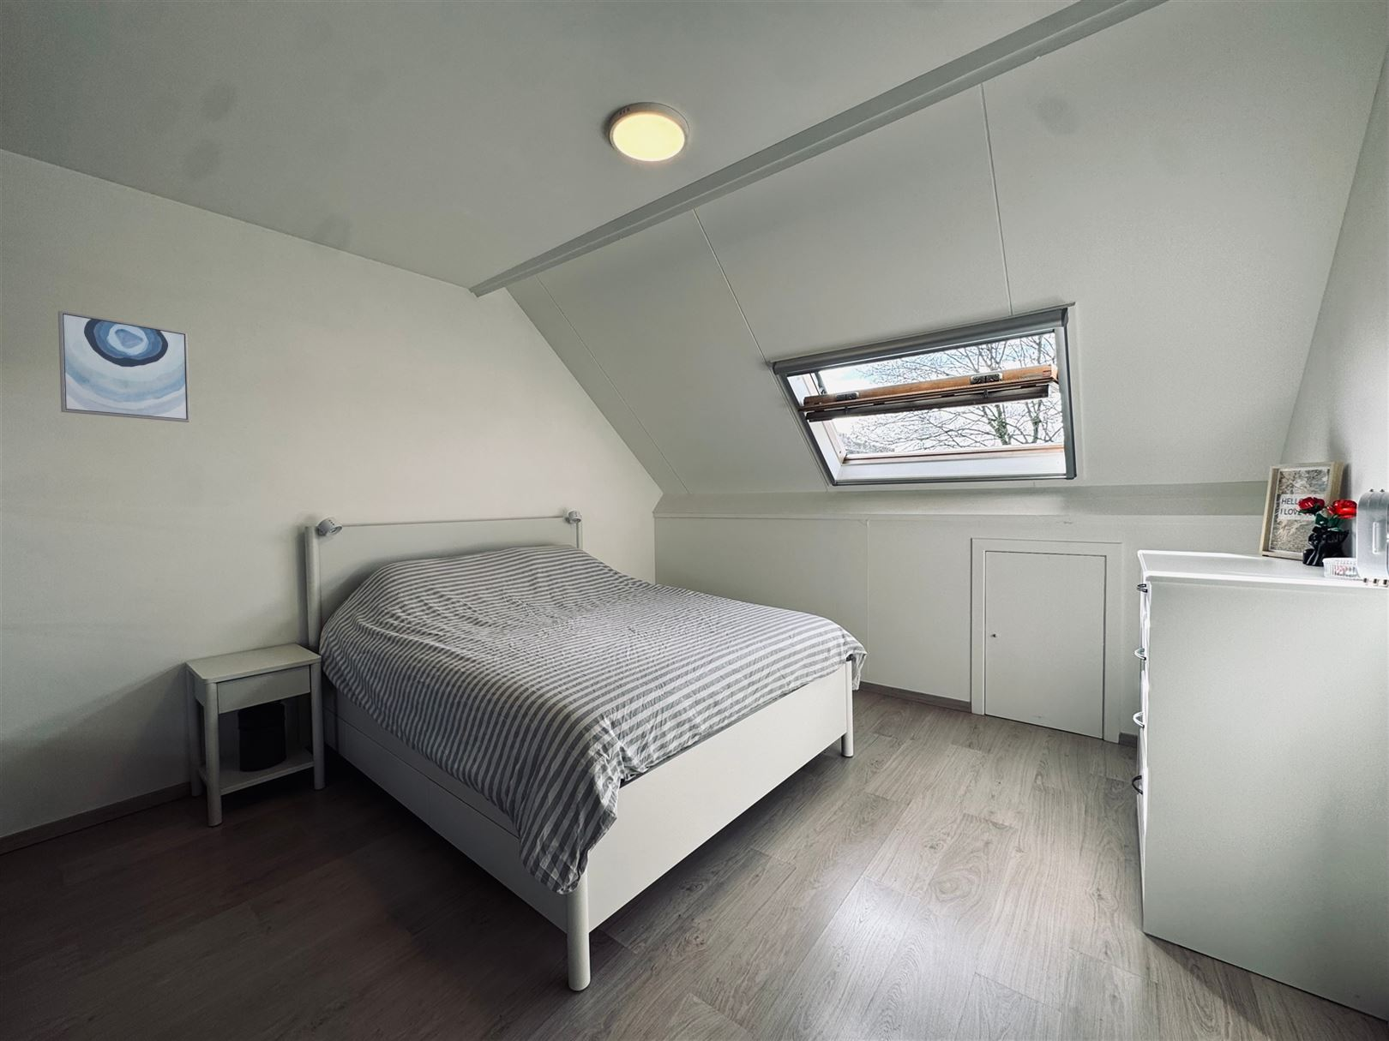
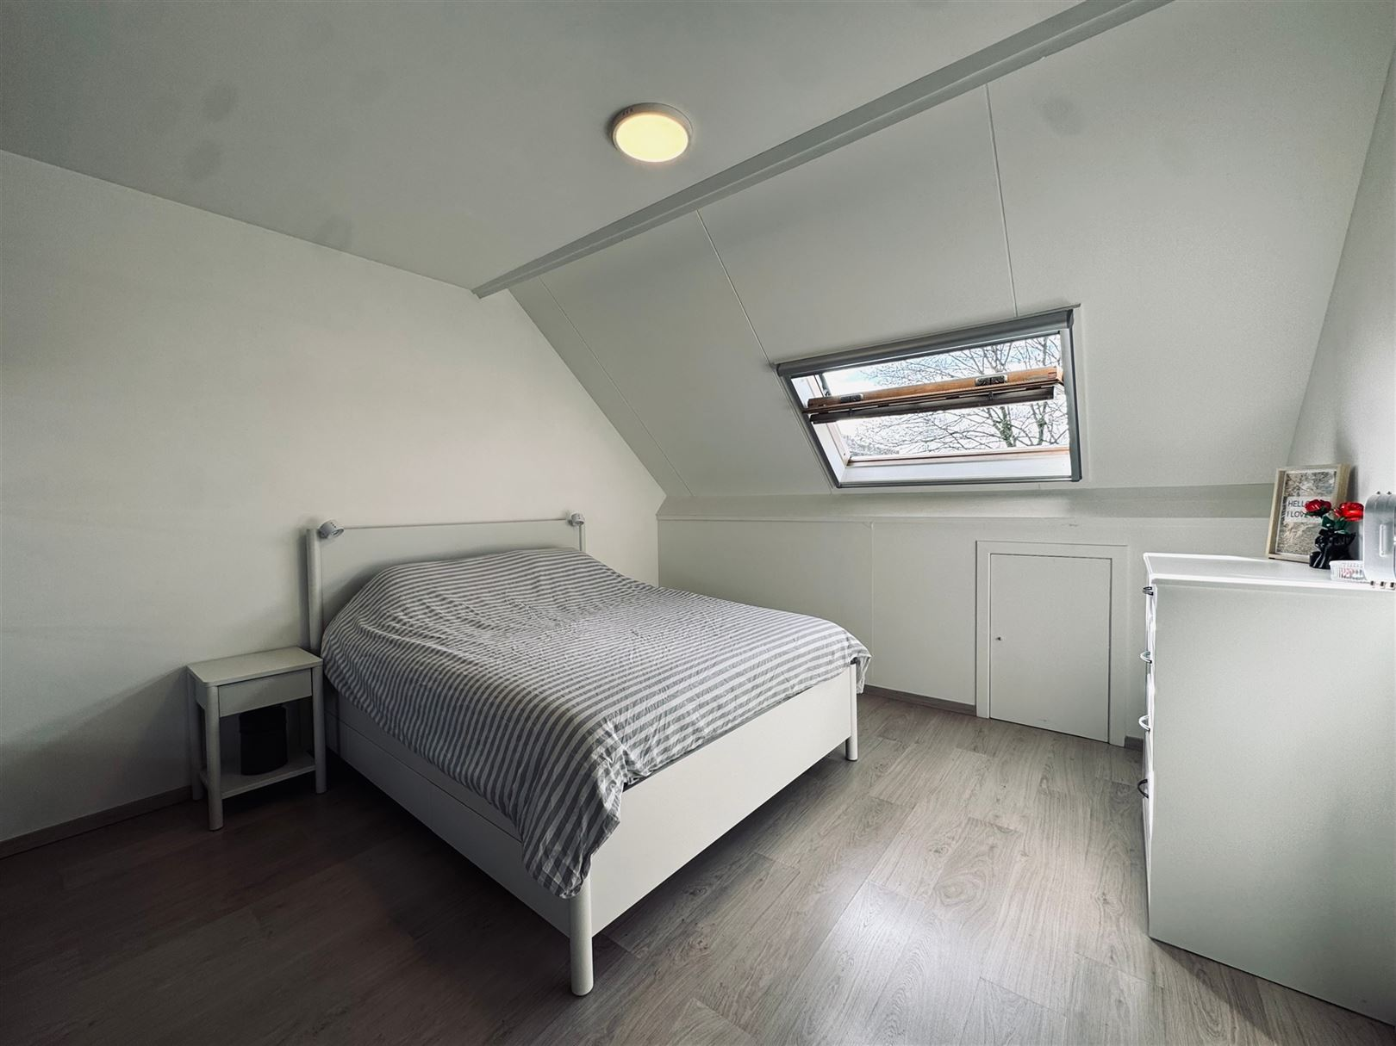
- wall art (127, 370)
